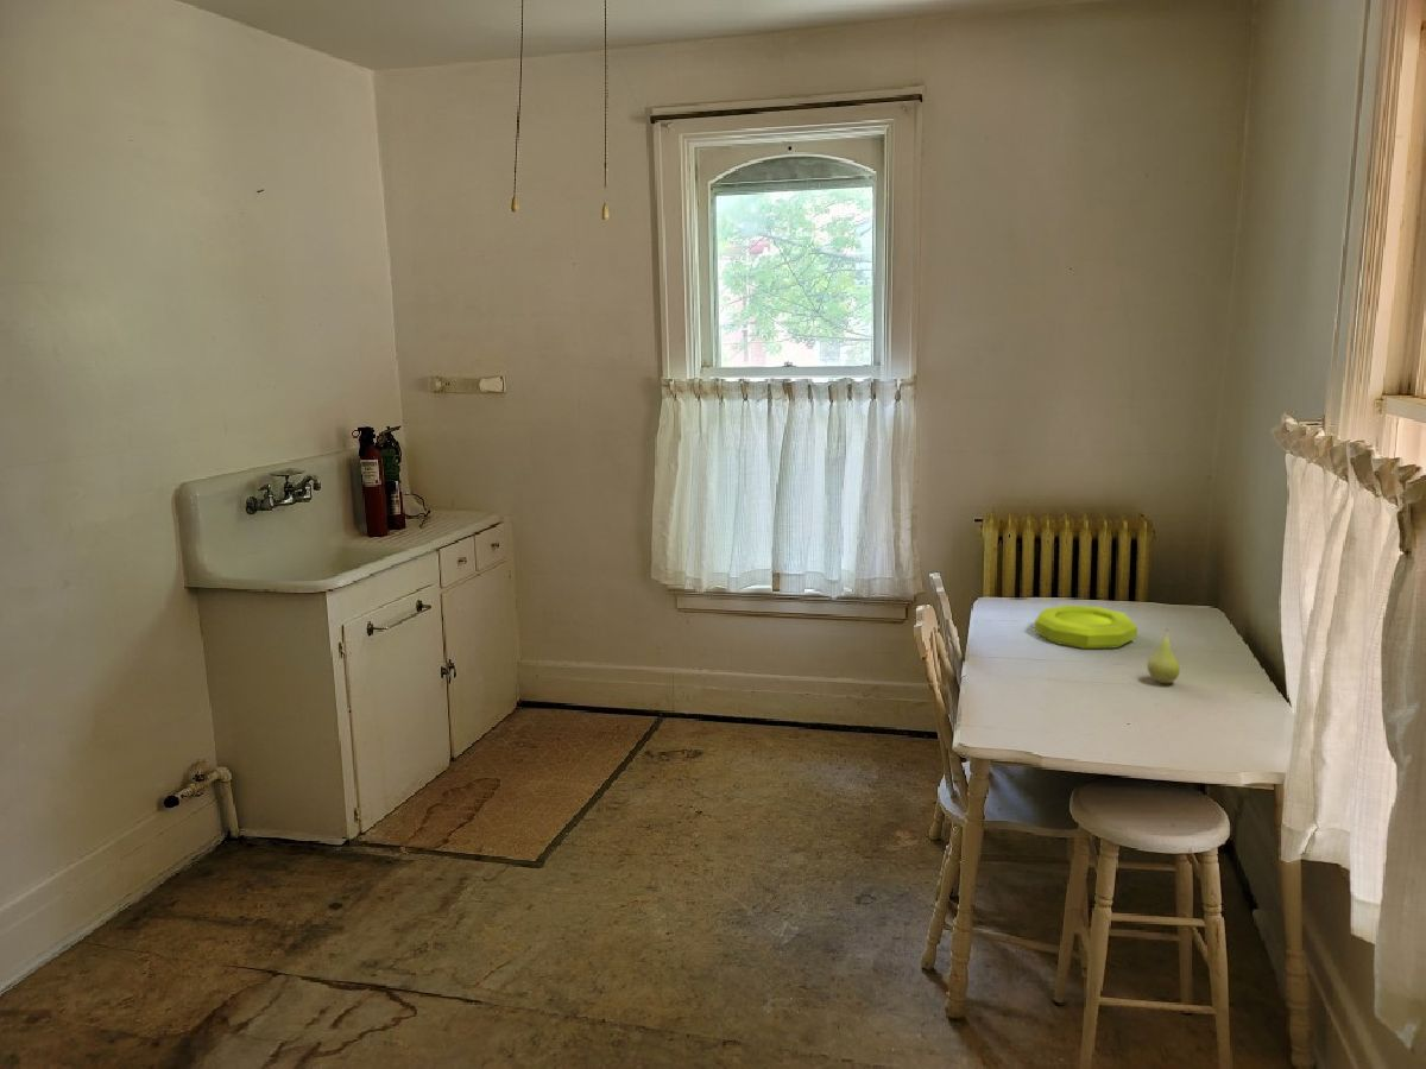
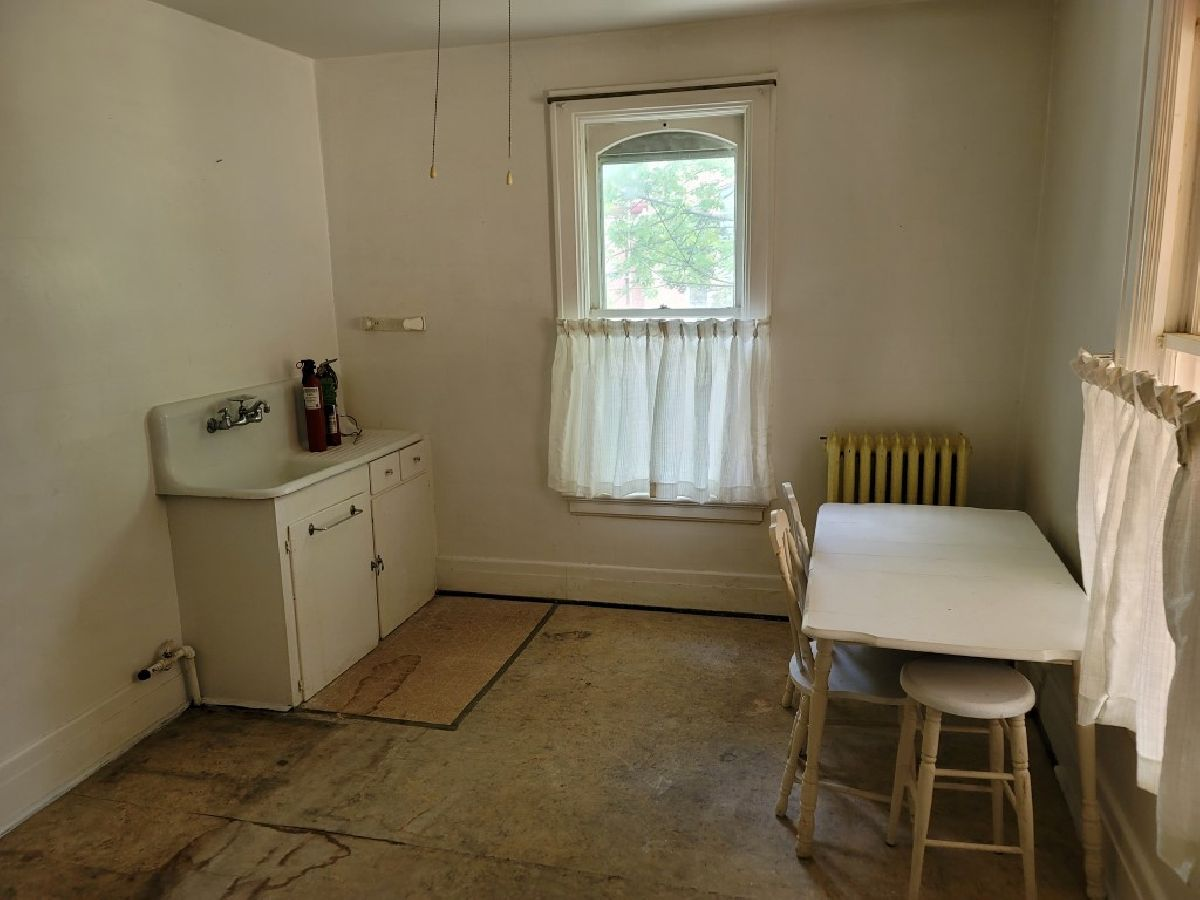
- bowl (1083, 626)
- fruit (1165, 656)
